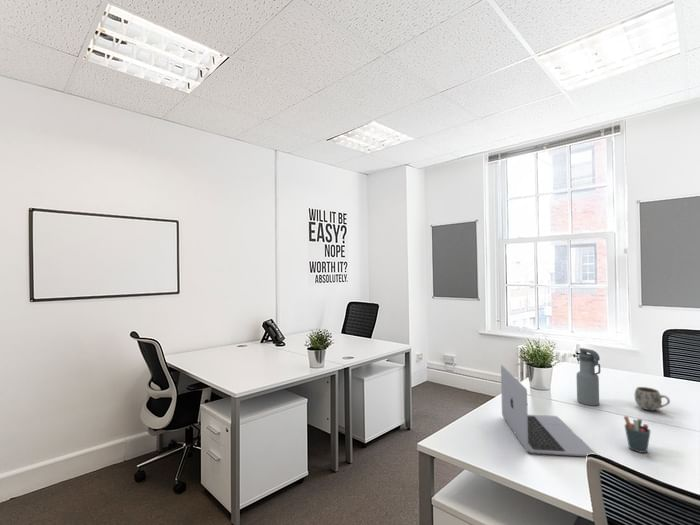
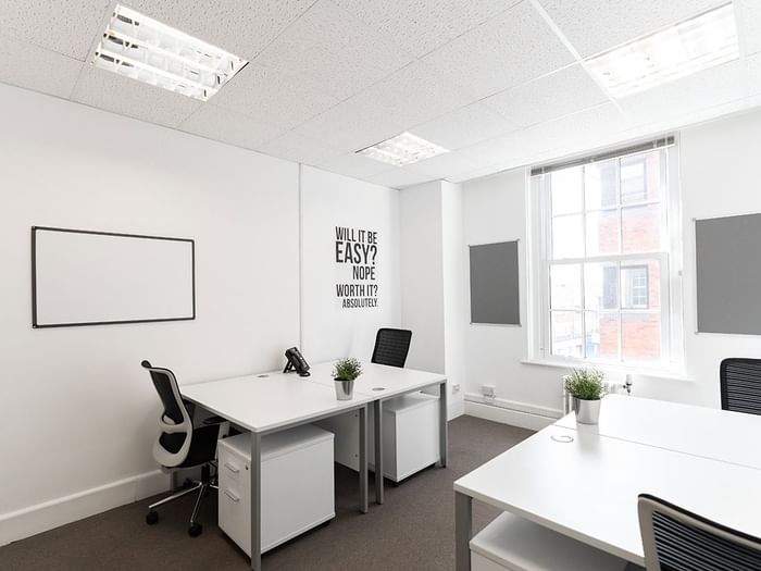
- laptop (542, 415)
- water bottle (587, 376)
- mug (652, 400)
- pen holder (637, 432)
